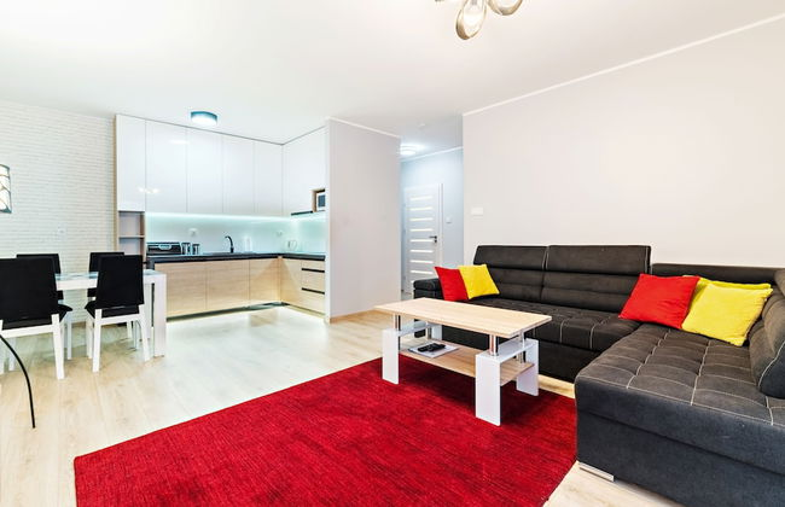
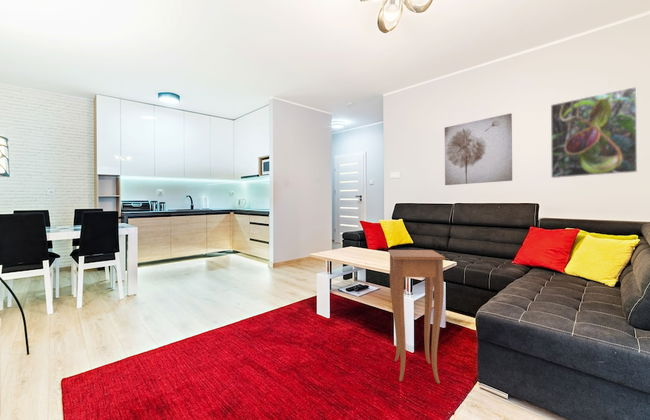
+ wall art (475, 152)
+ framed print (590, 136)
+ side table (425, 312)
